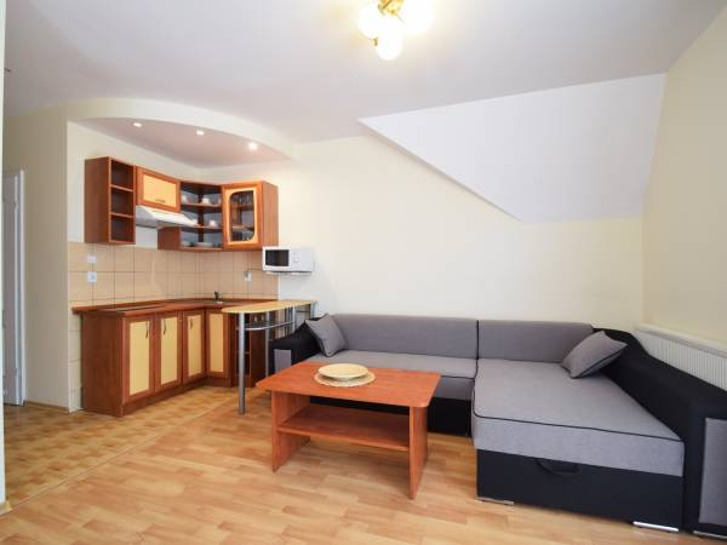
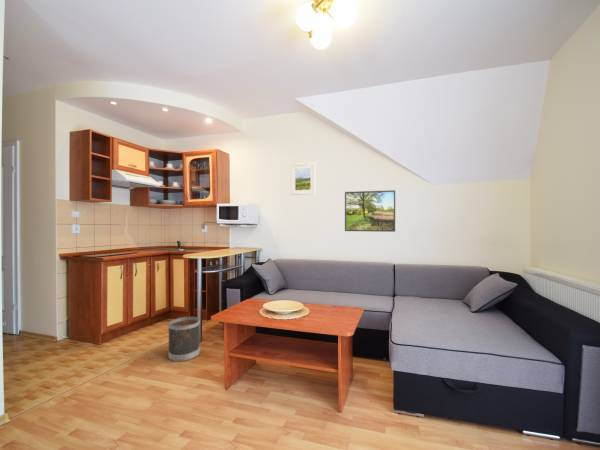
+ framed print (303, 179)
+ wastebasket (184, 338)
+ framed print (369, 211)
